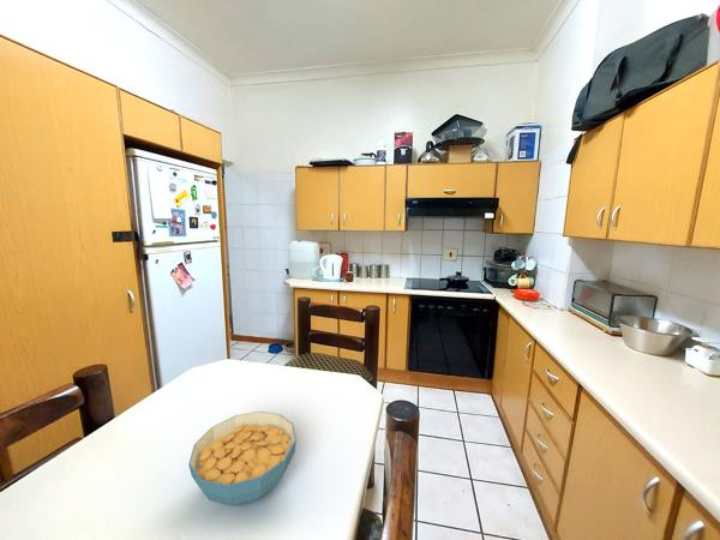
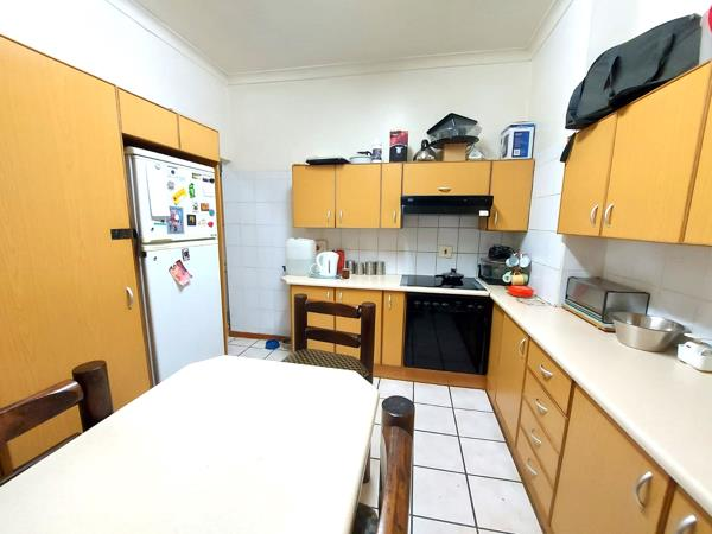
- cereal bowl (246, 463)
